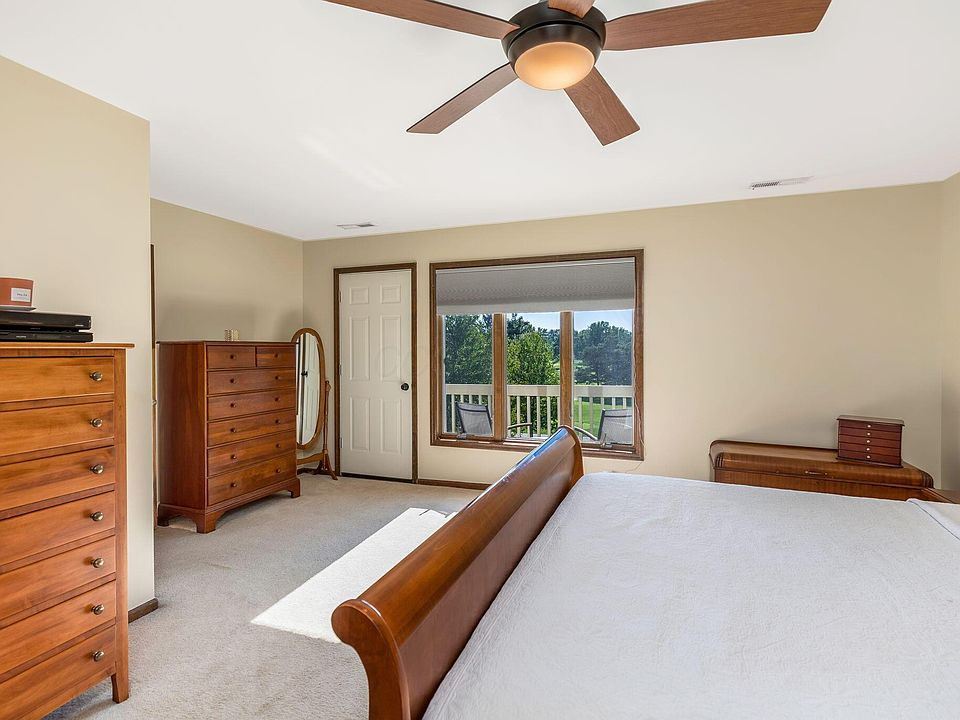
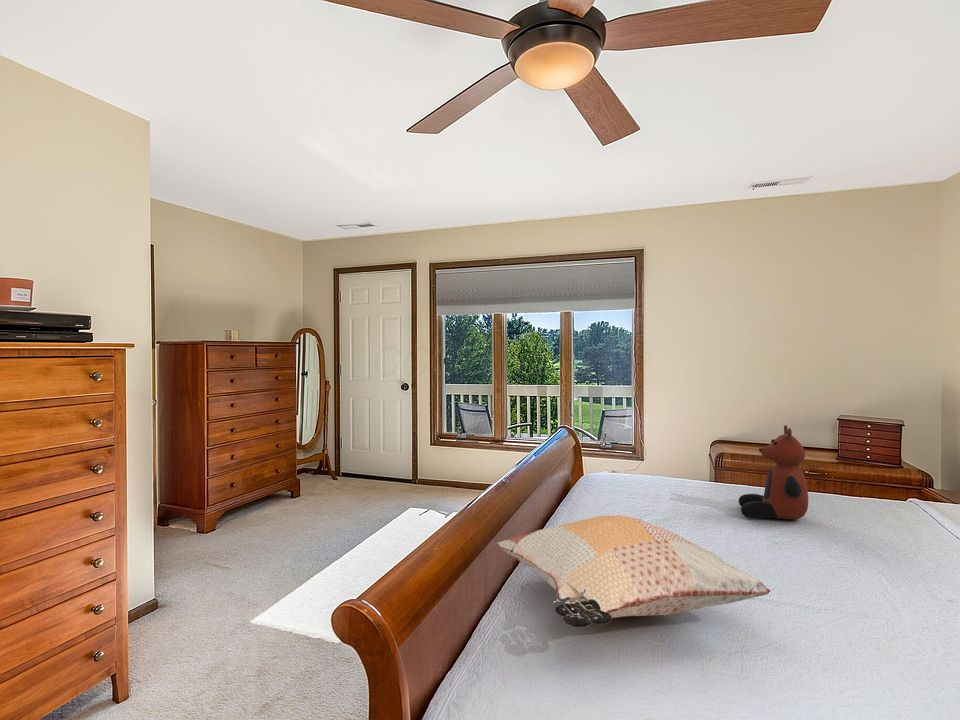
+ teddy bear (772, 470)
+ decorative pillow (619, 565)
